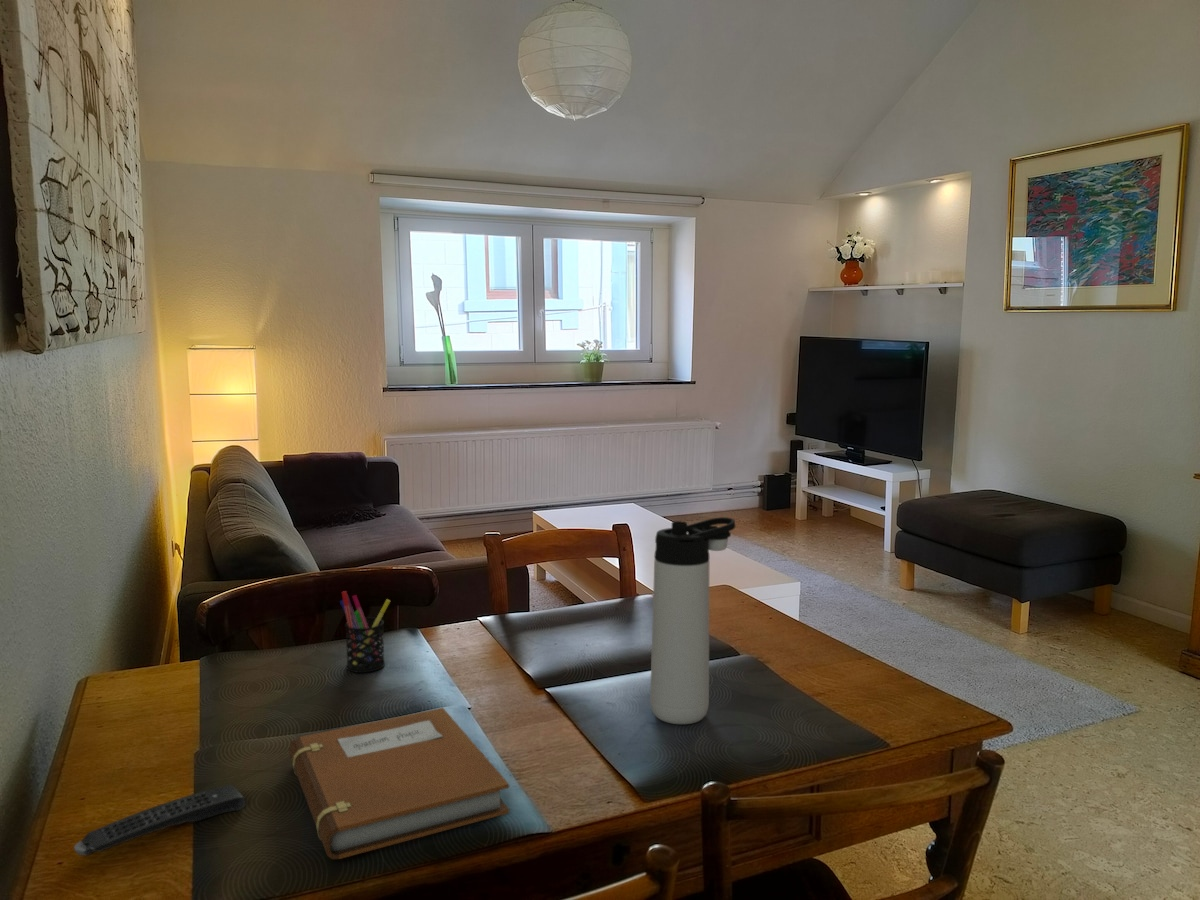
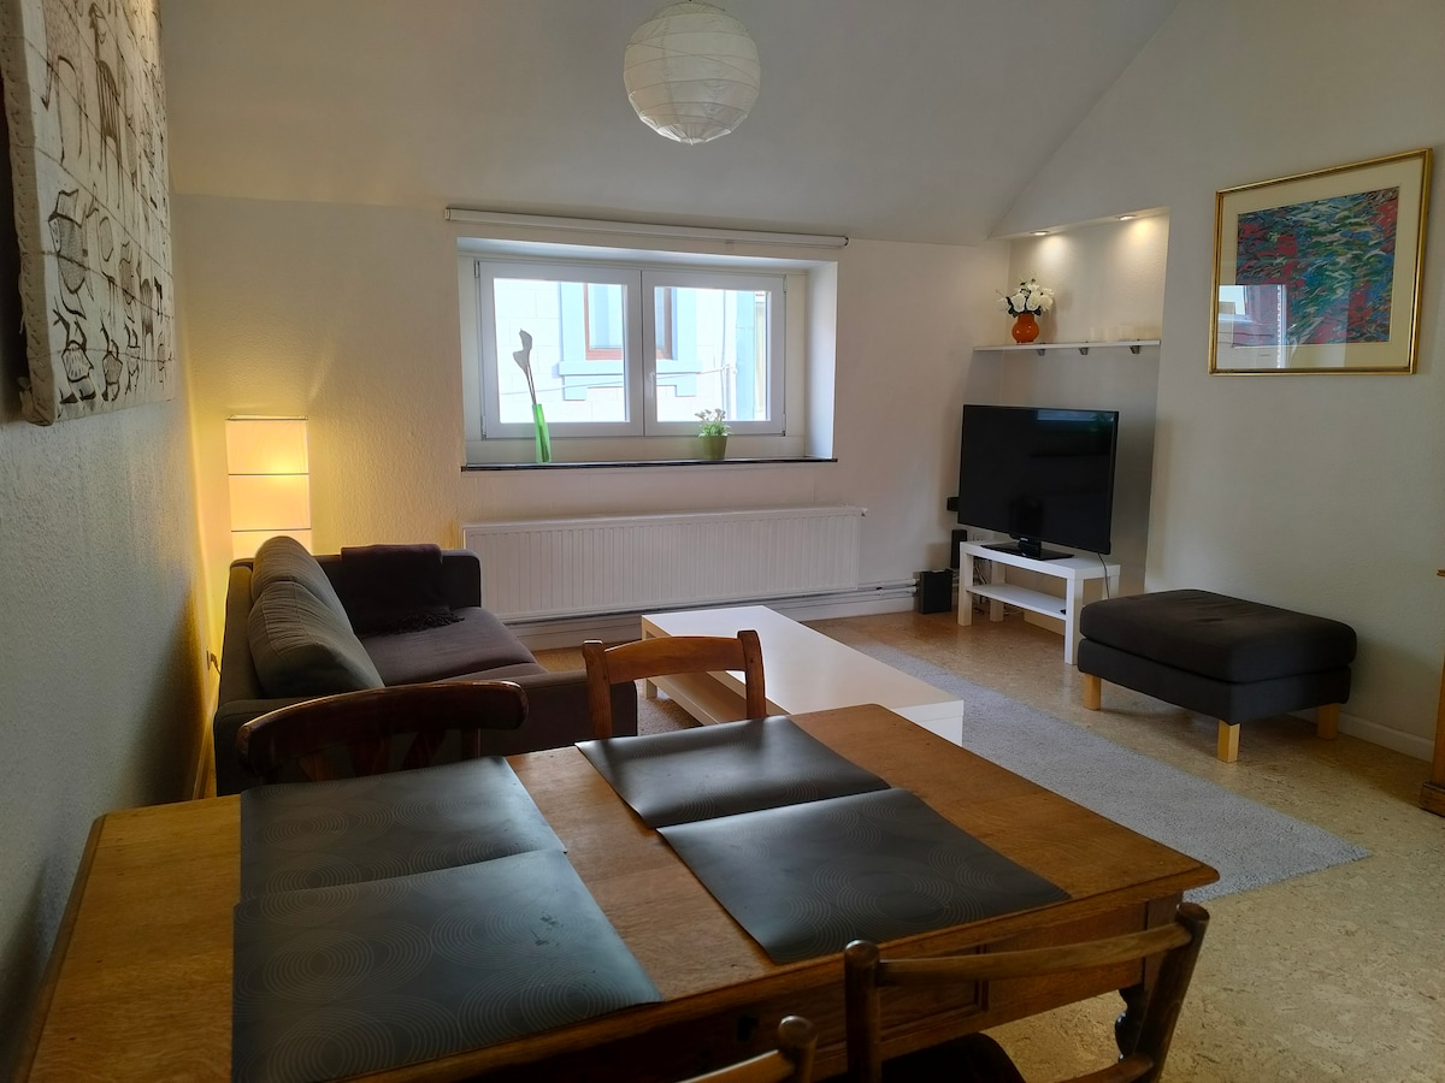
- pen holder (361, 630)
- notebook (391, 771)
- remote control (162, 819)
- thermos bottle (693, 617)
